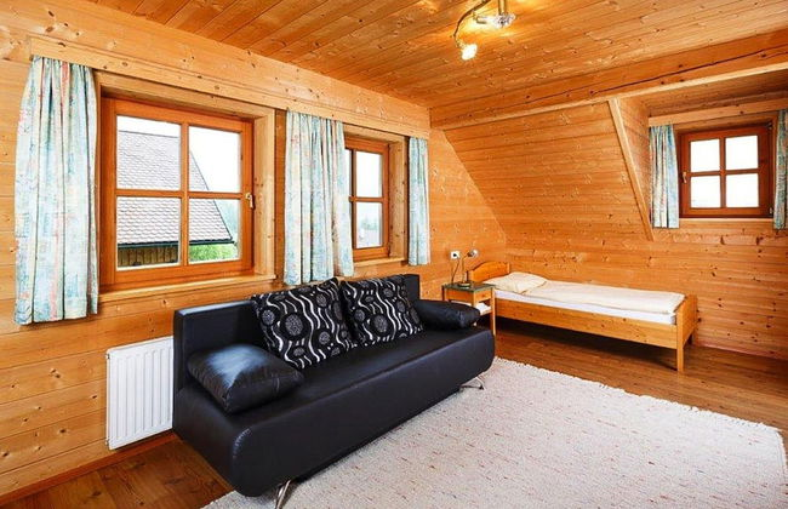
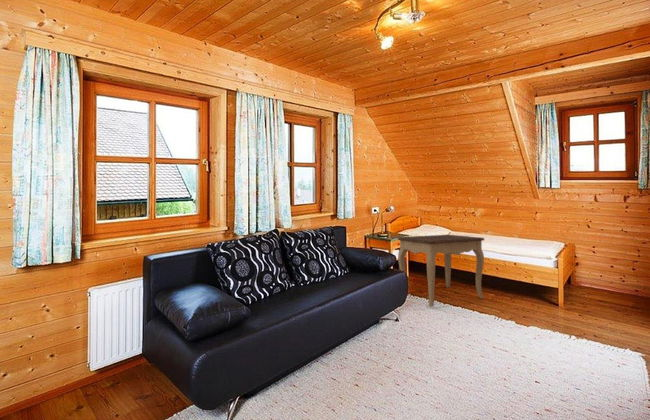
+ side table (445, 267)
